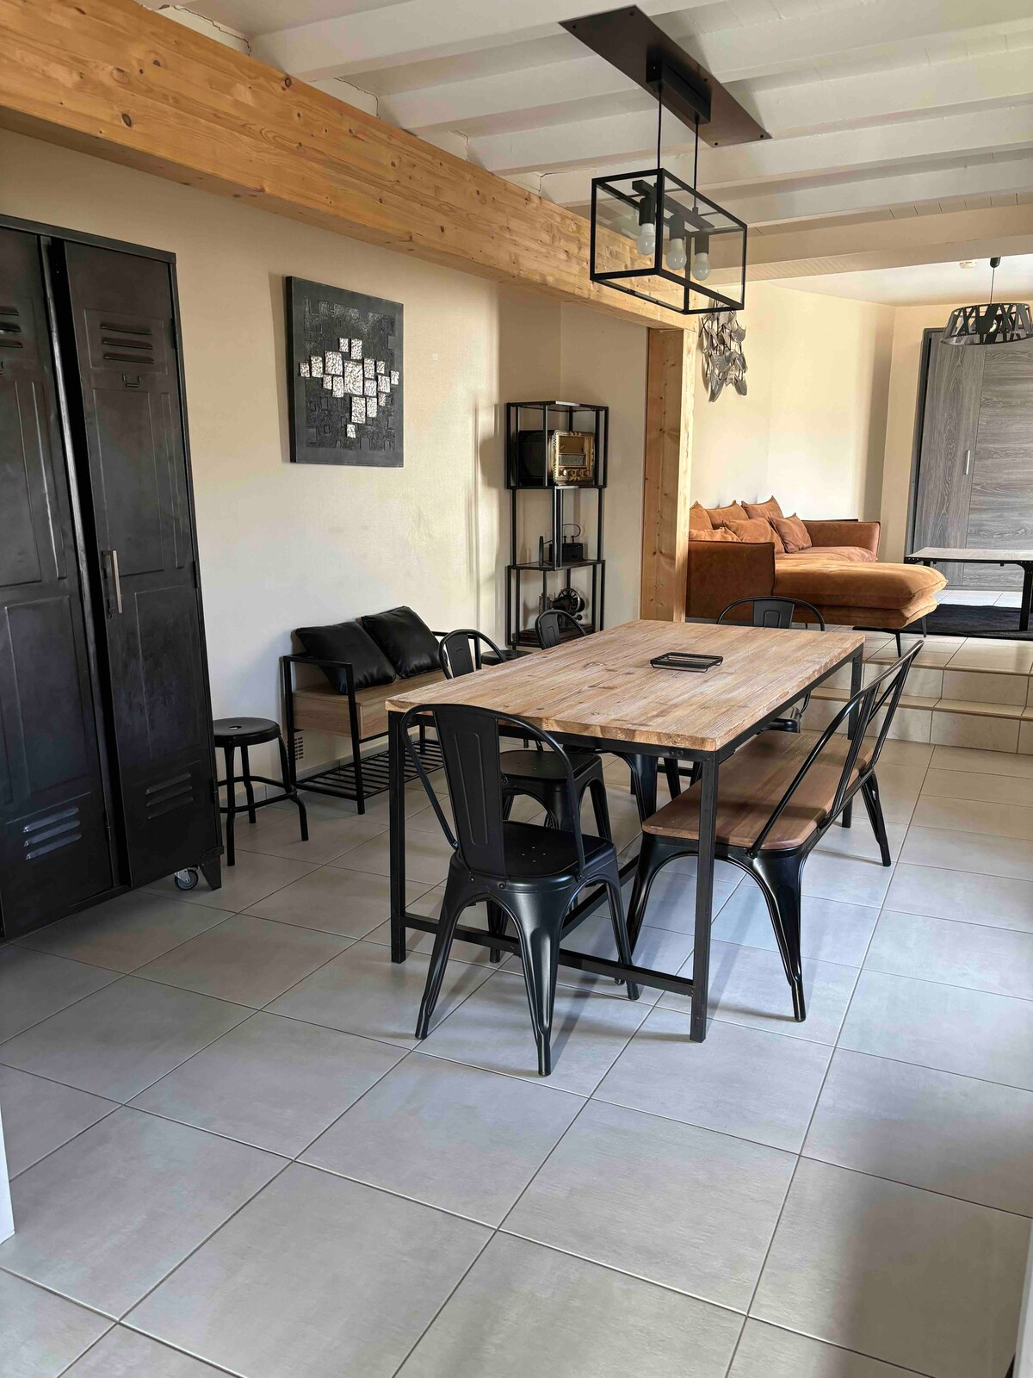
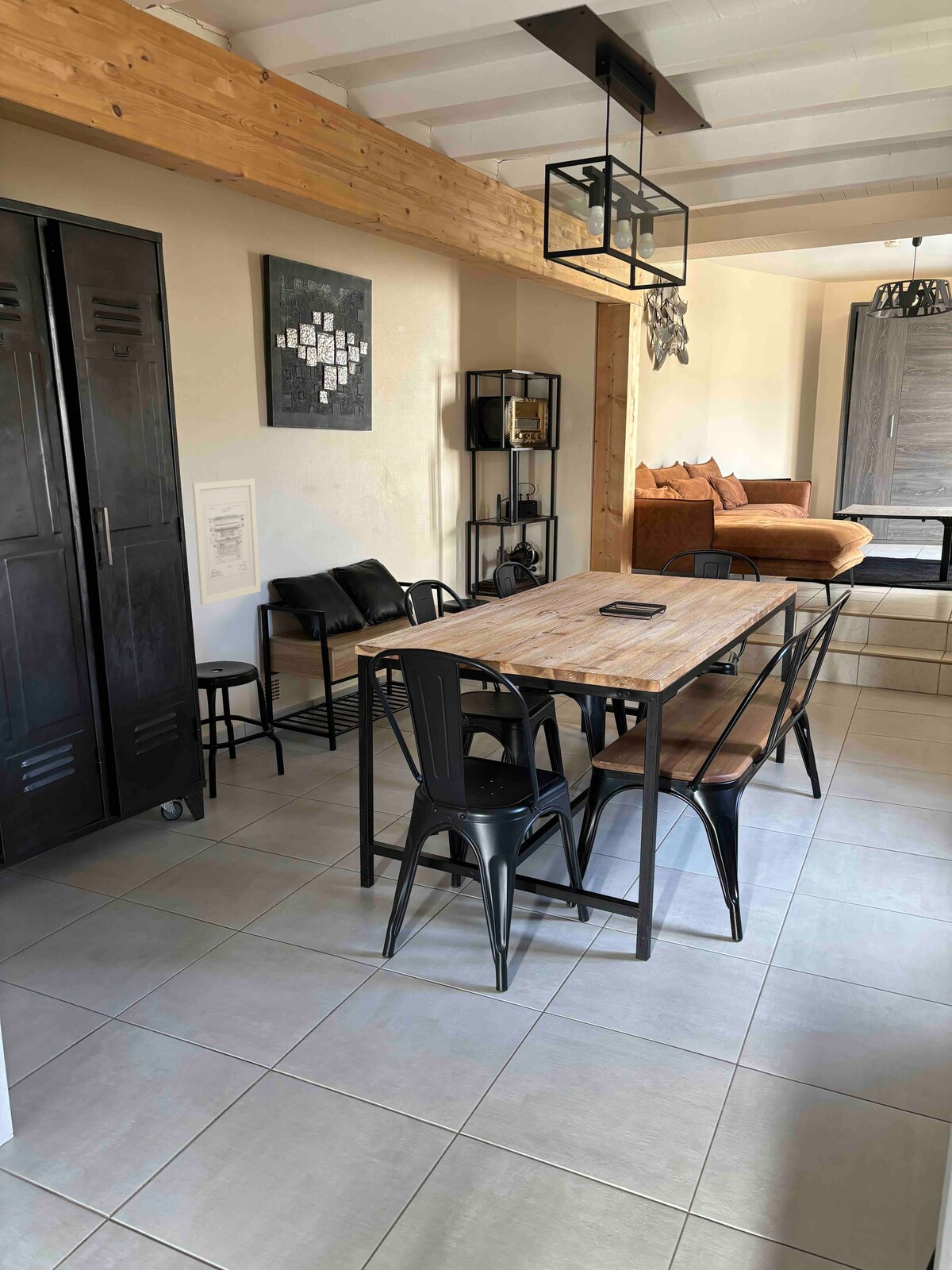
+ wall art (228, 540)
